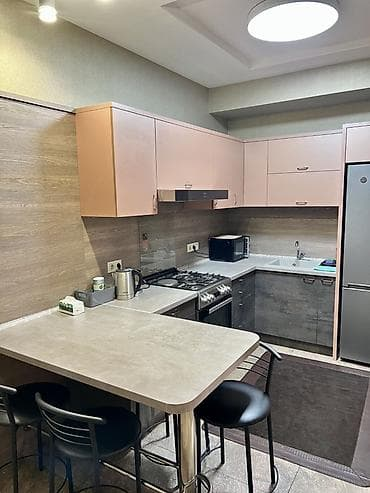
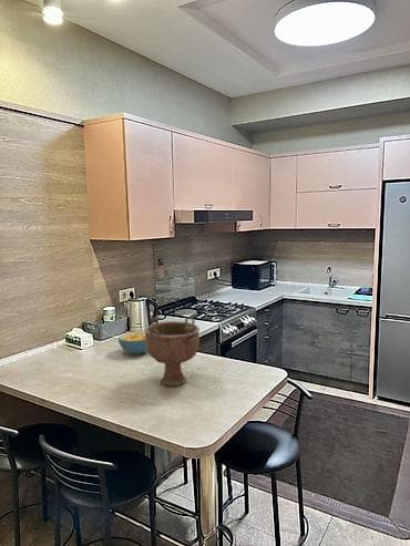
+ decorative bowl (172, 351)
+ cereal bowl (136, 344)
